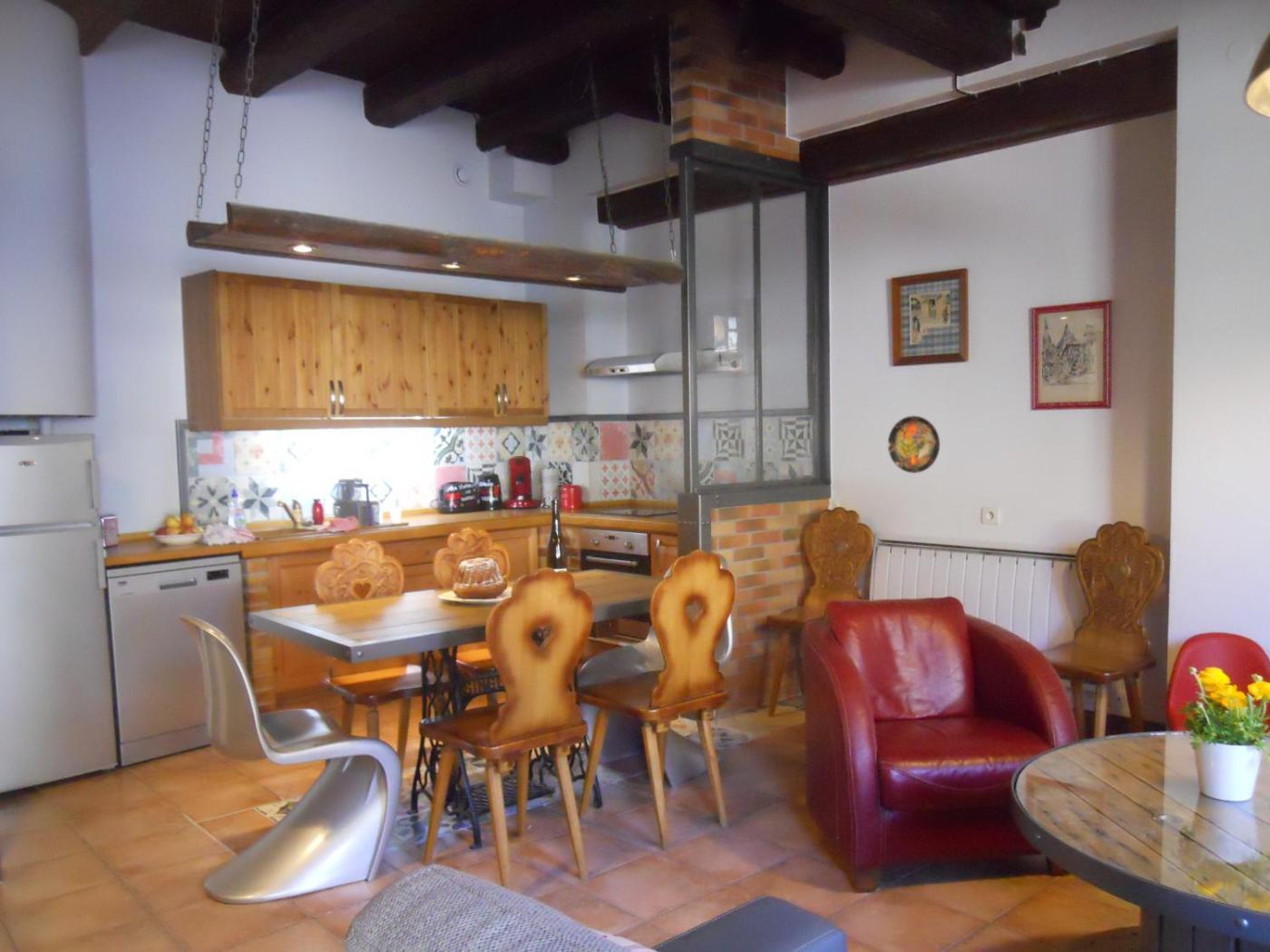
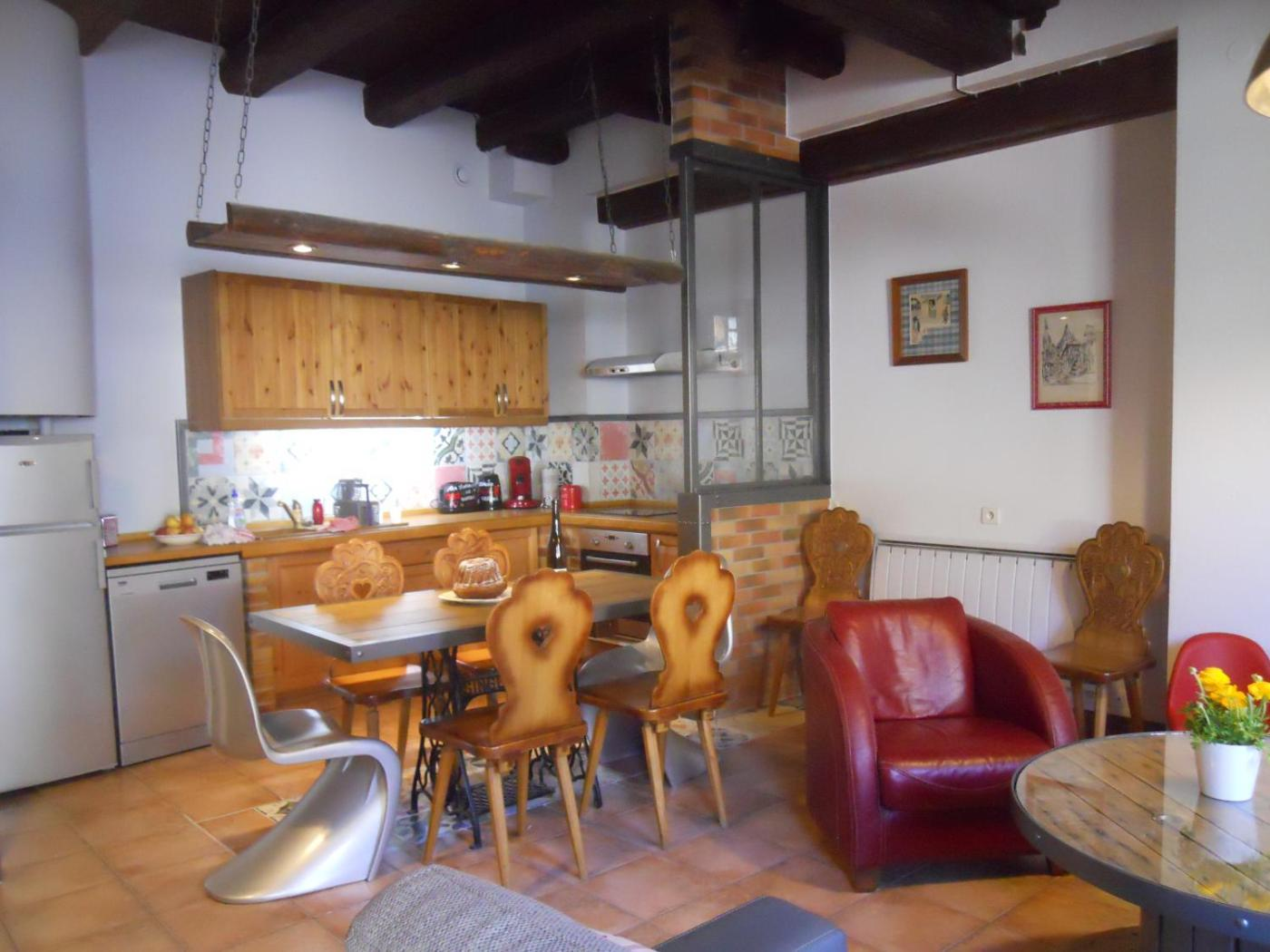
- decorative plate (914, 444)
